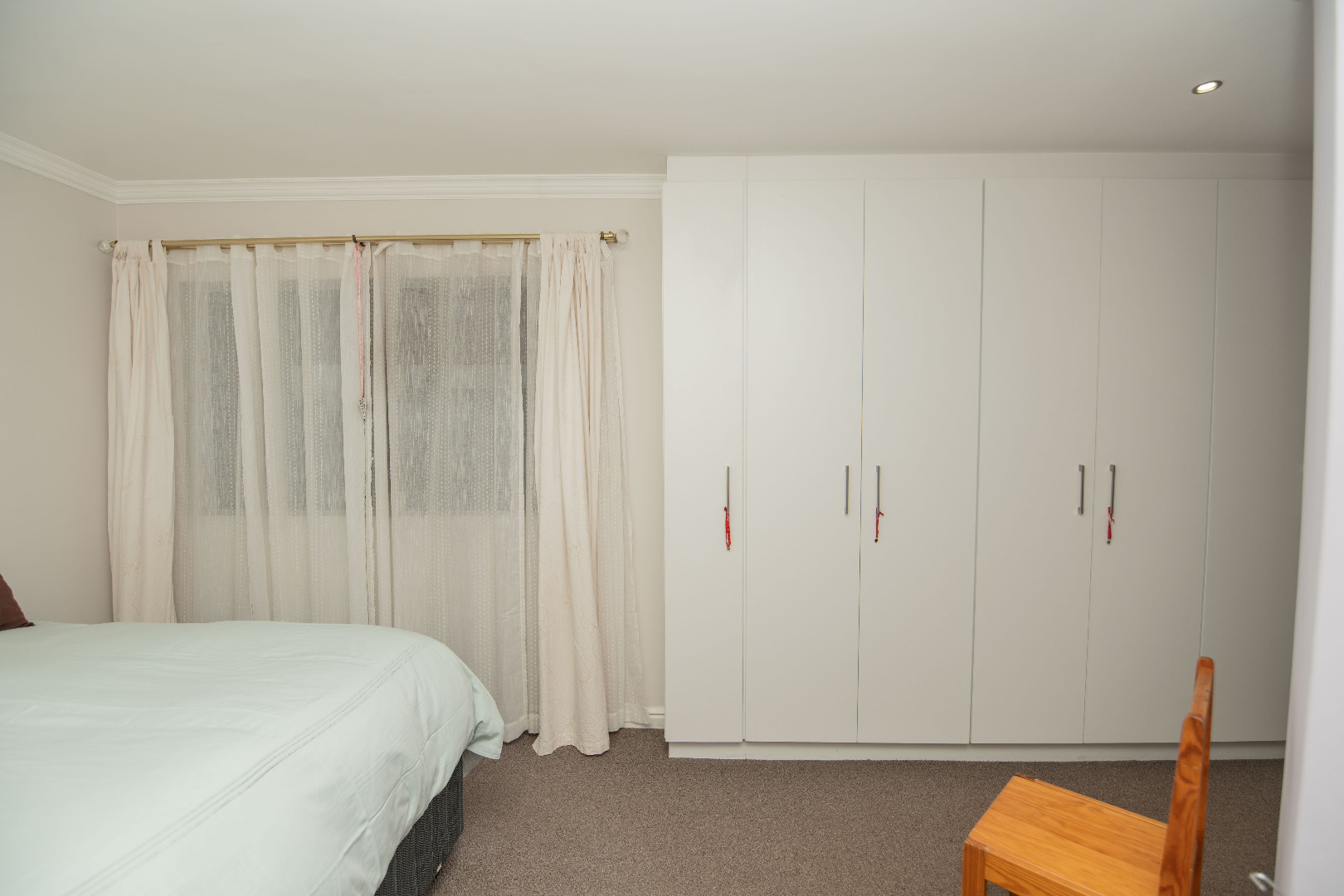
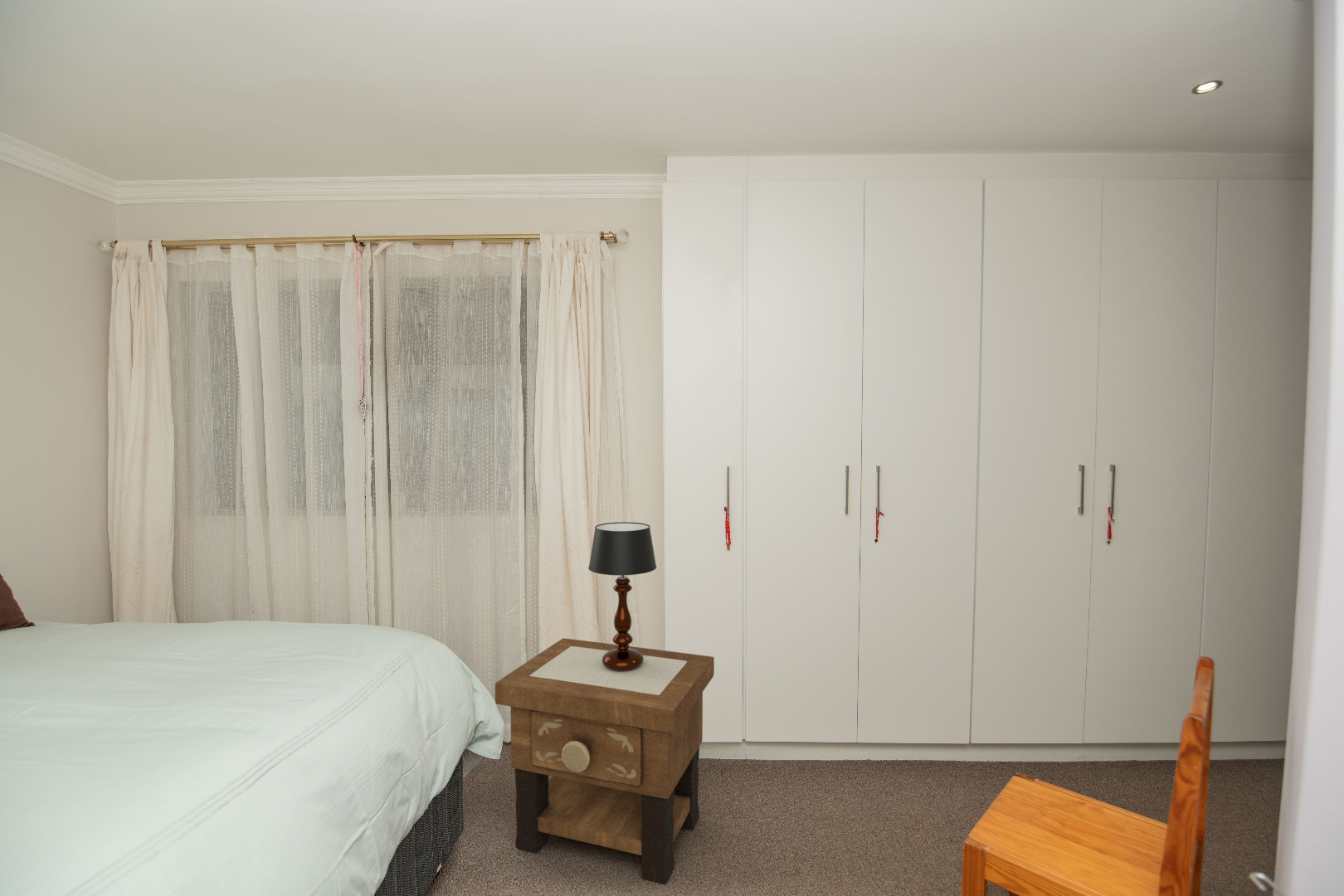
+ side table (608, 752)
+ table lamp (622, 595)
